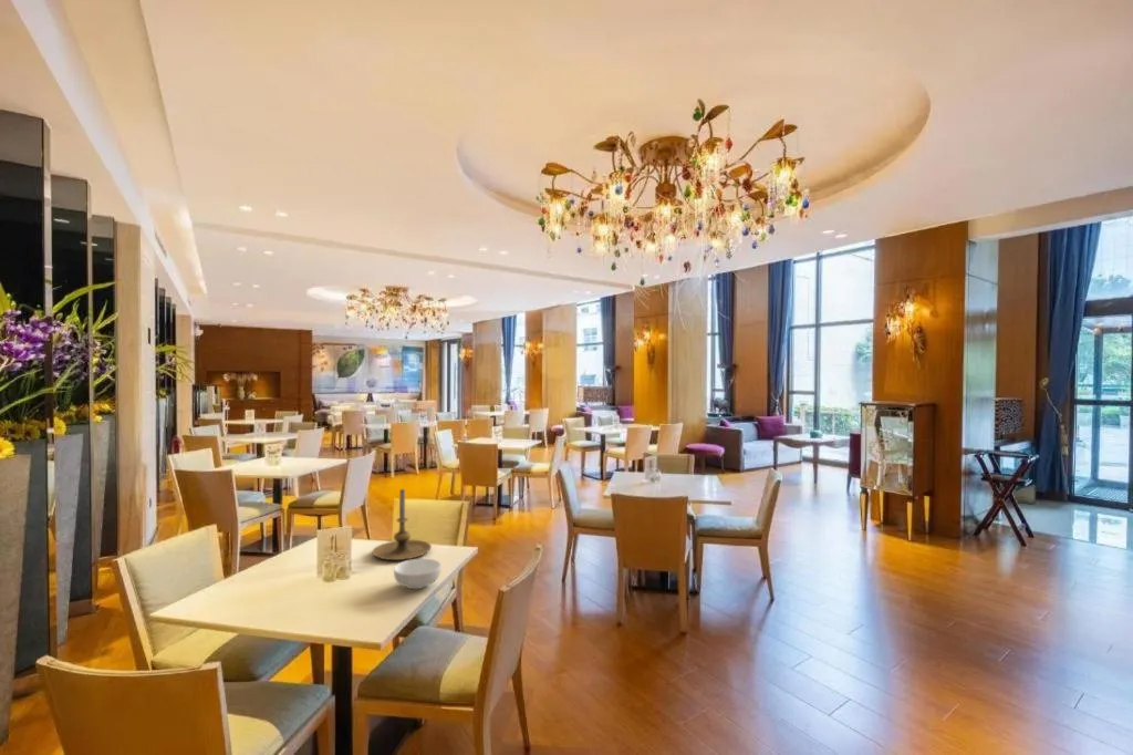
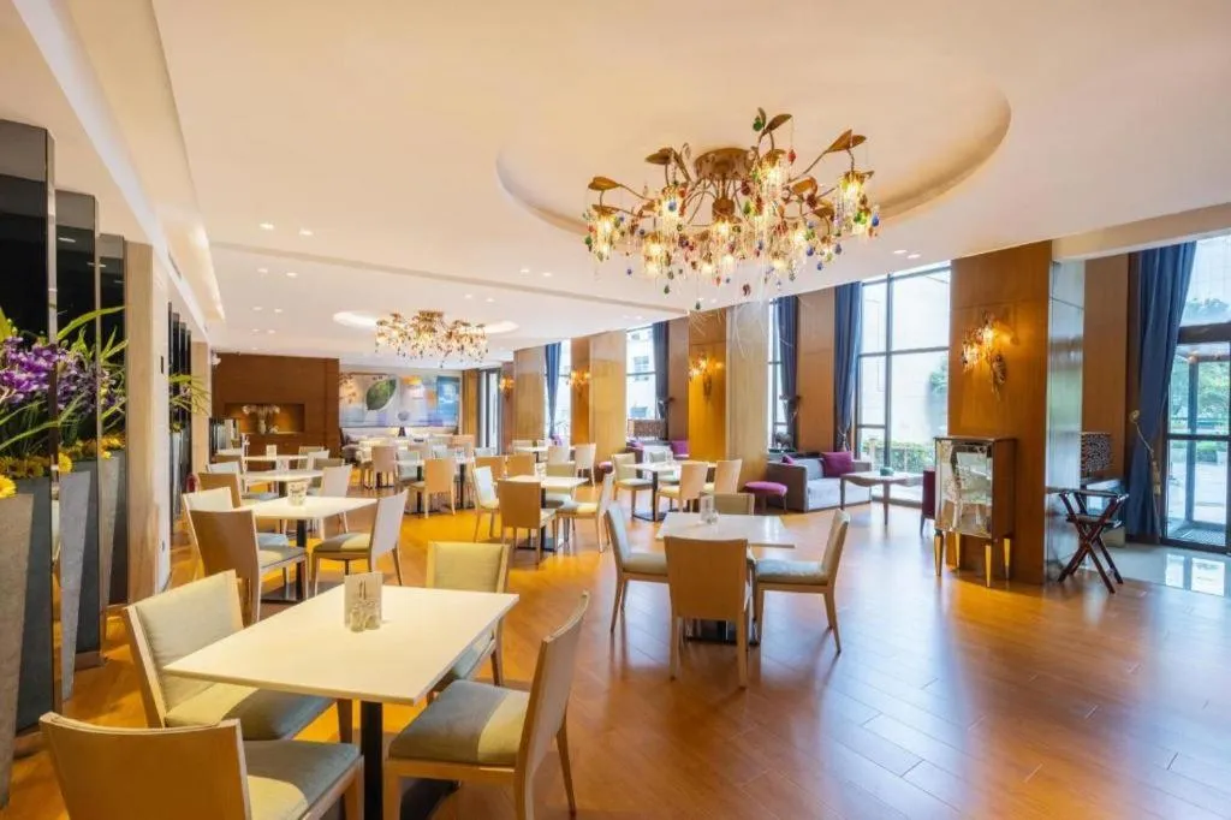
- cereal bowl (417, 575)
- candle holder (402, 520)
